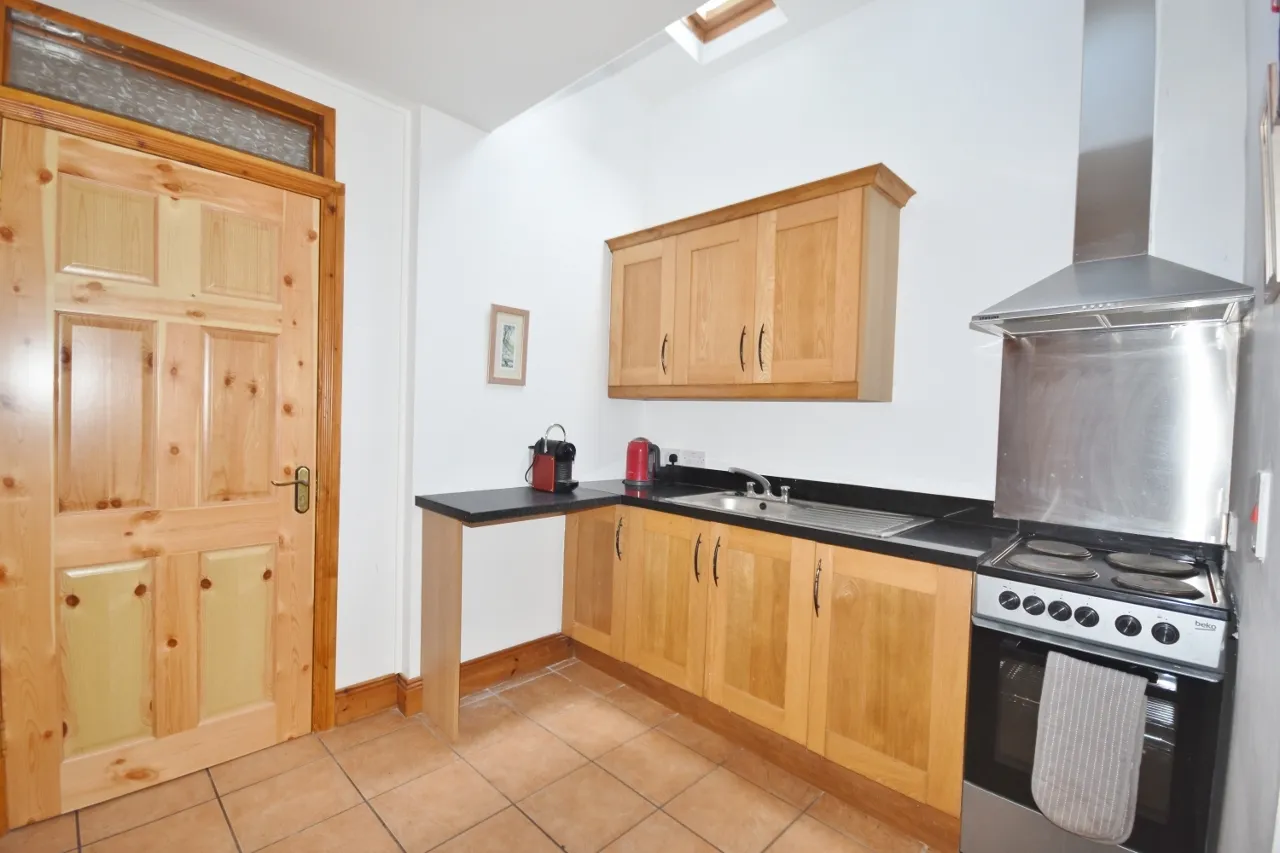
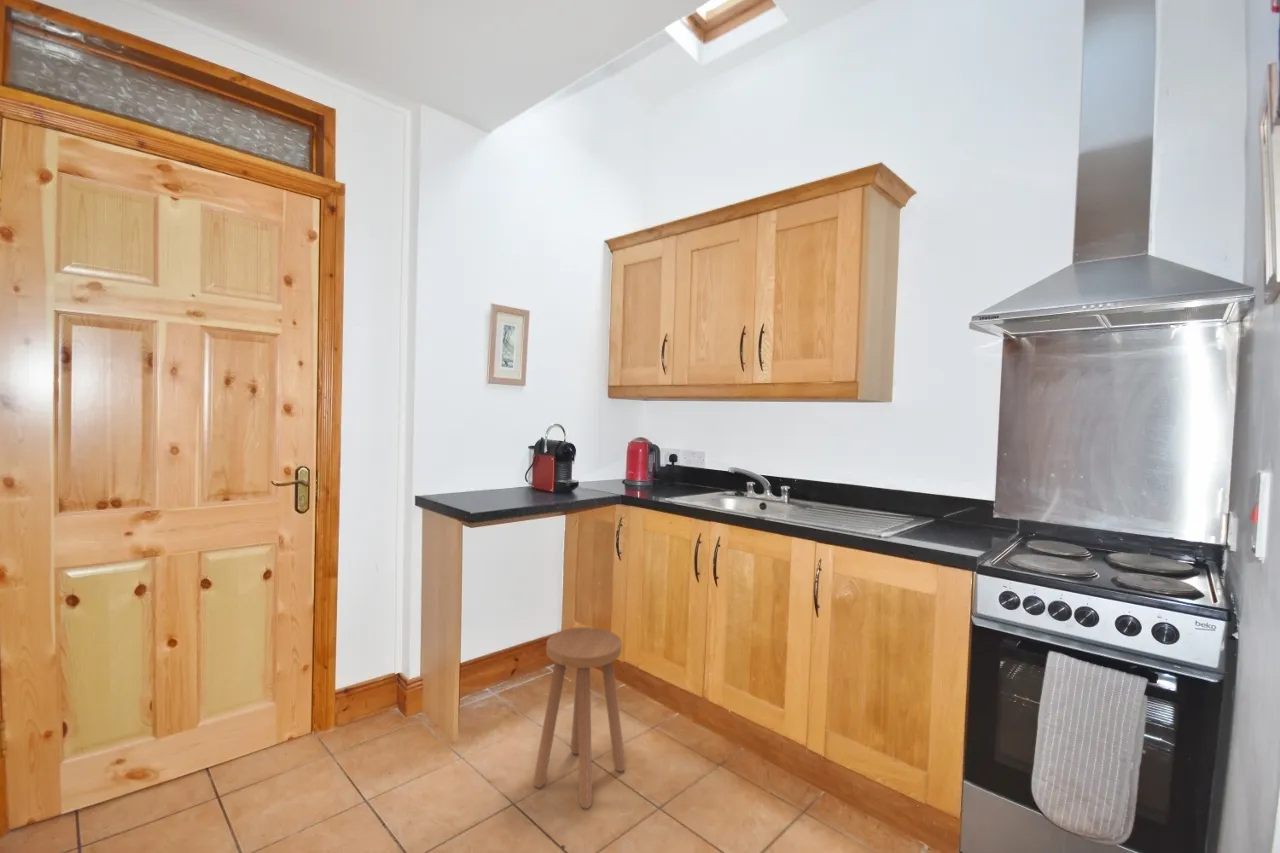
+ stool (582, 709)
